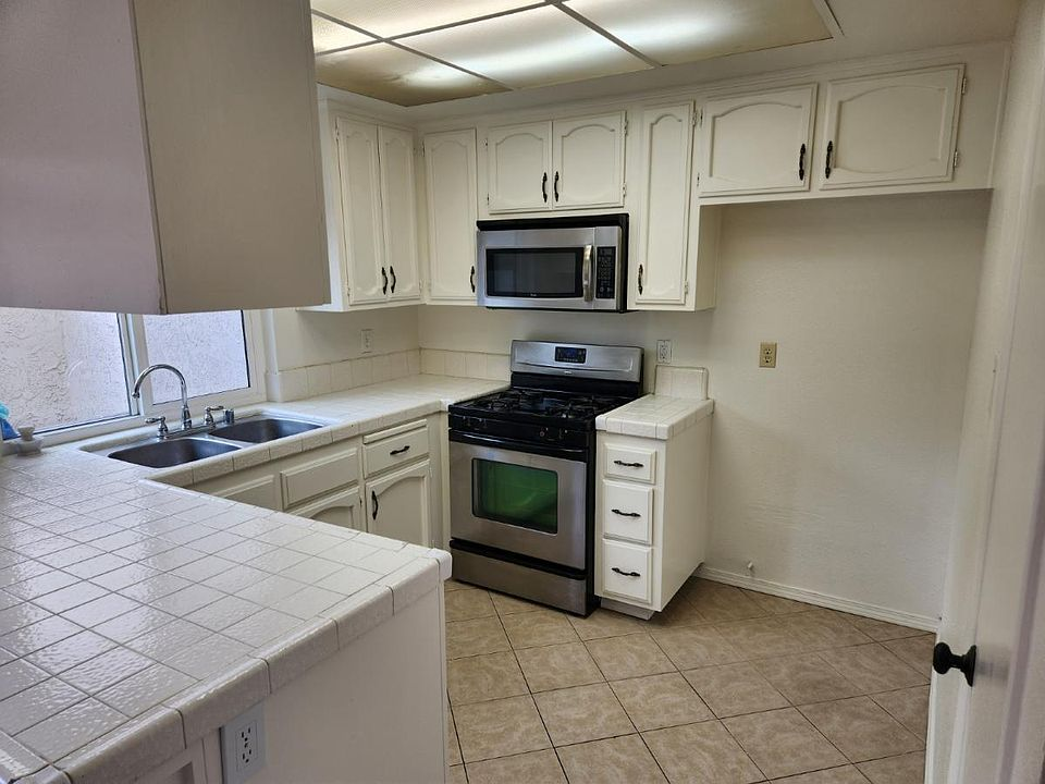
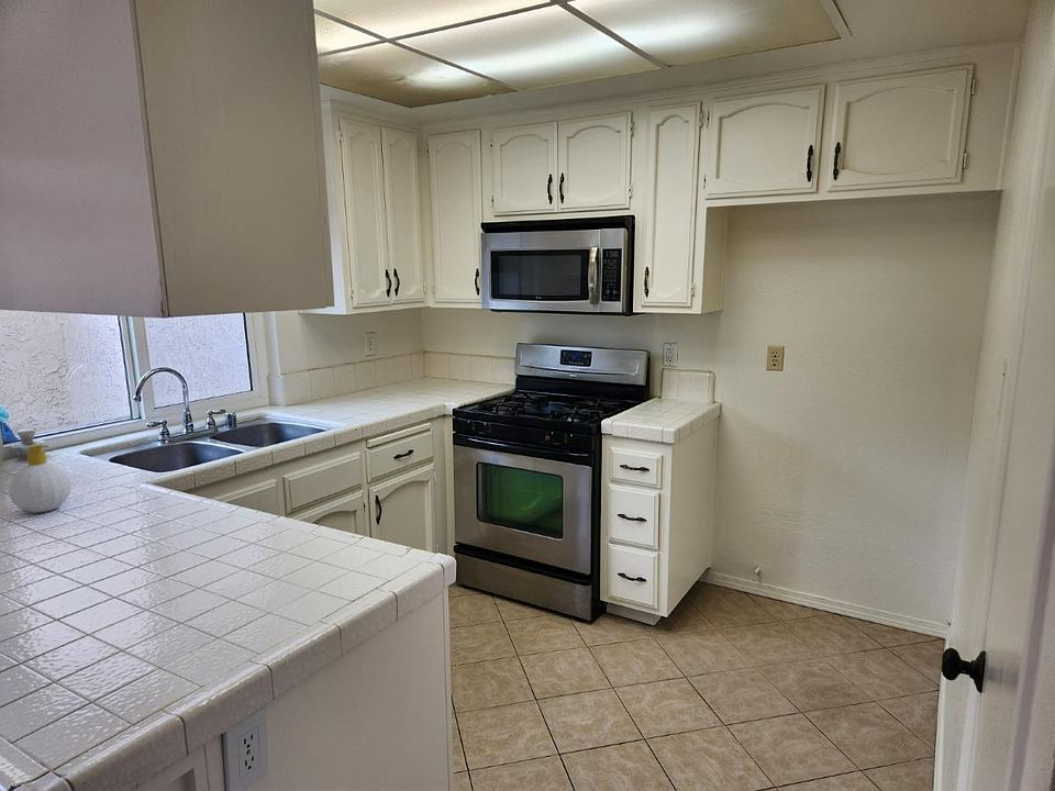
+ soap bottle (38, 477)
